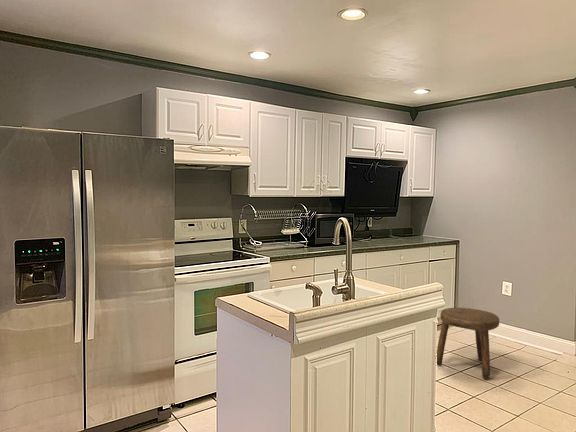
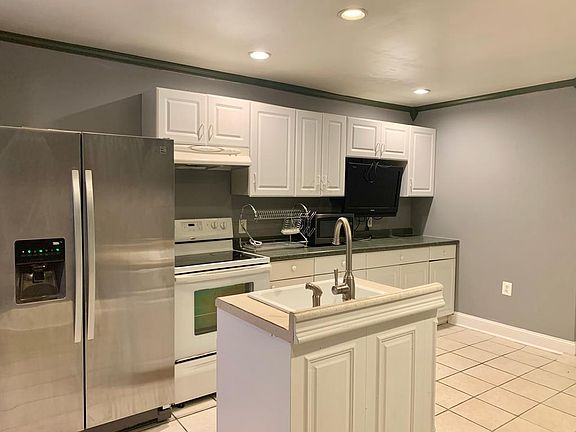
- stool (476, 340)
